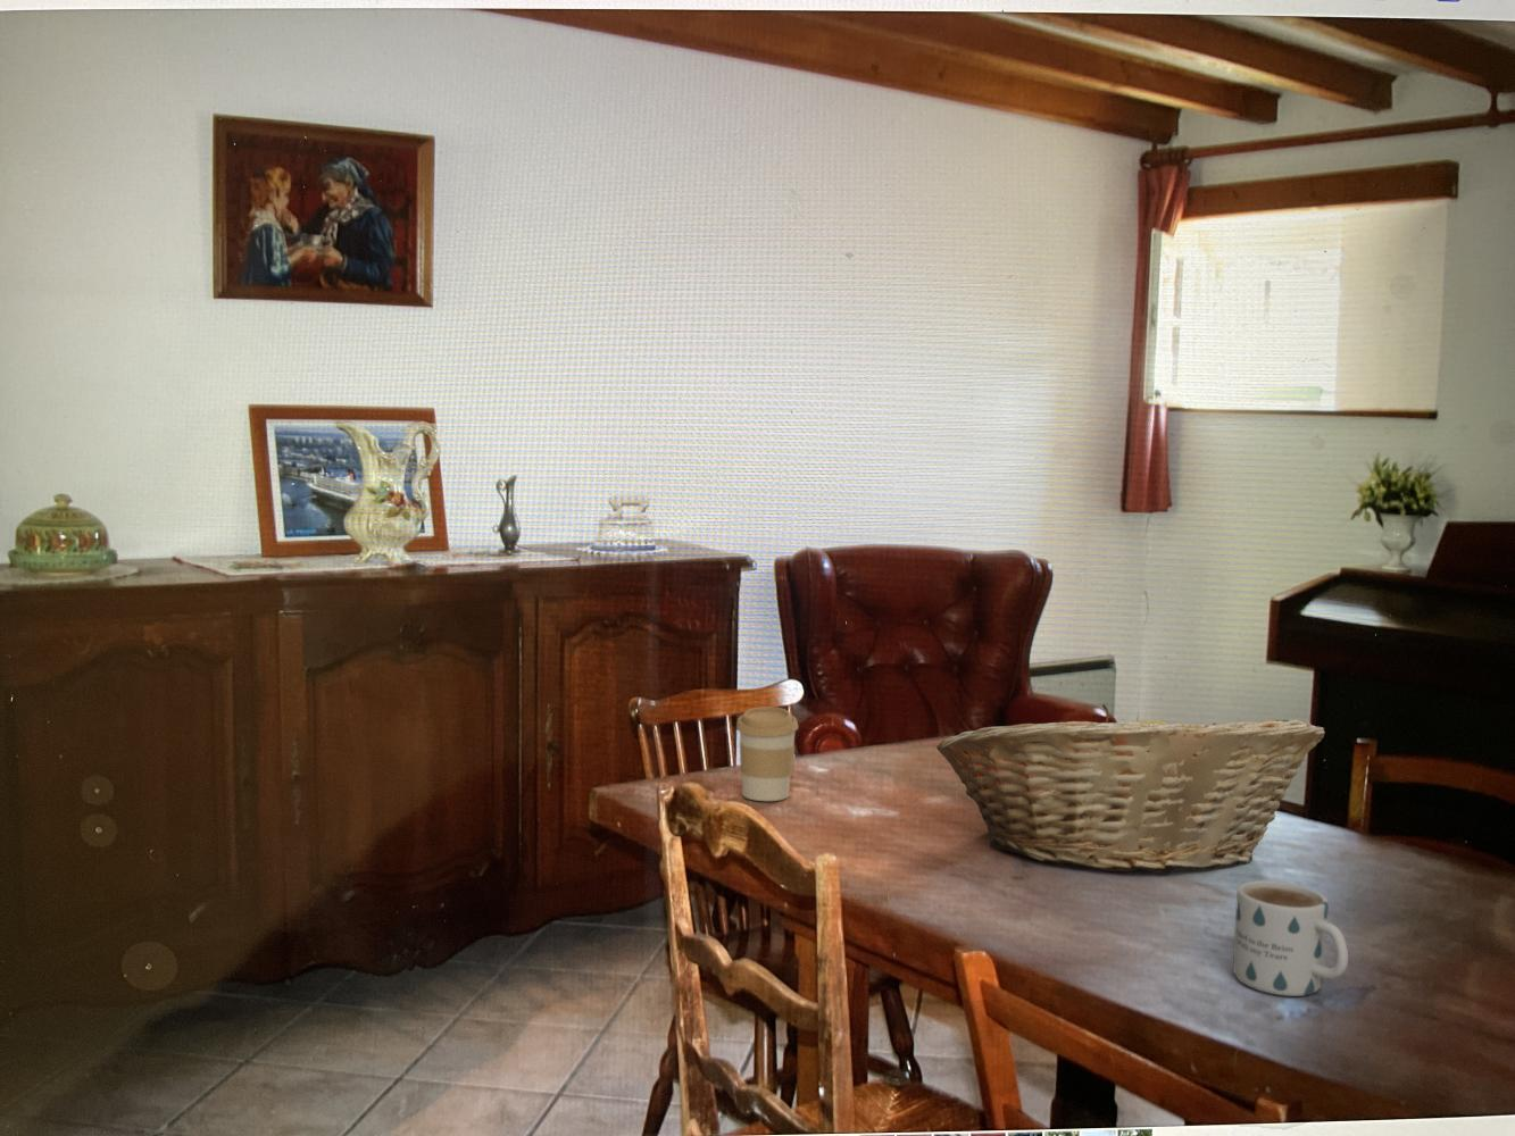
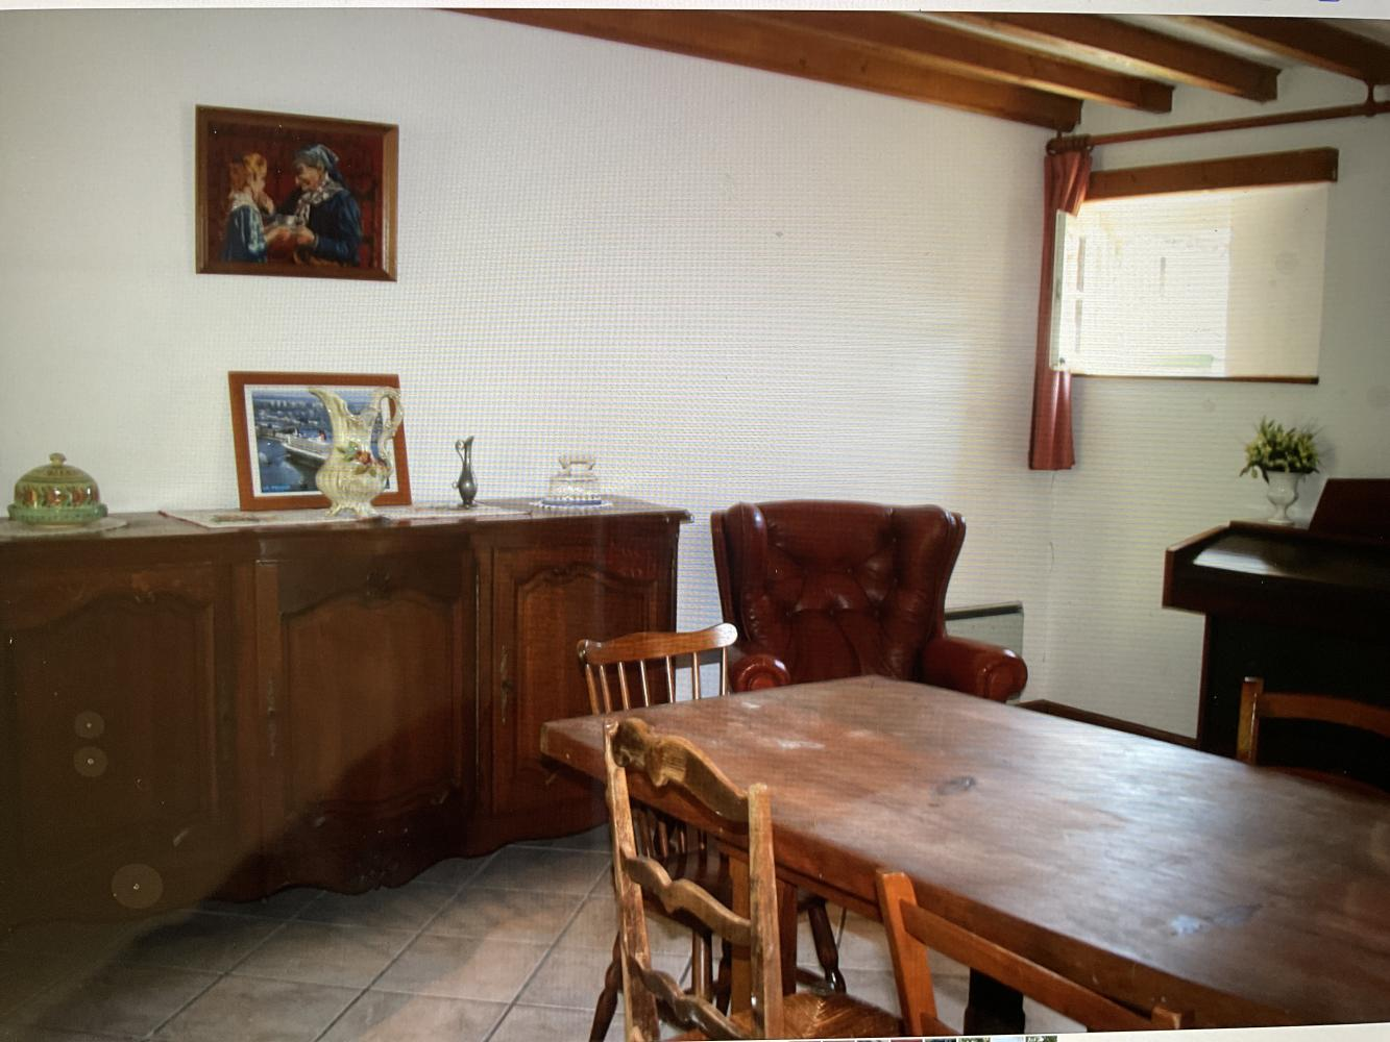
- mug (1293, 941)
- coffee cup (766, 753)
- fruit basket (1125, 770)
